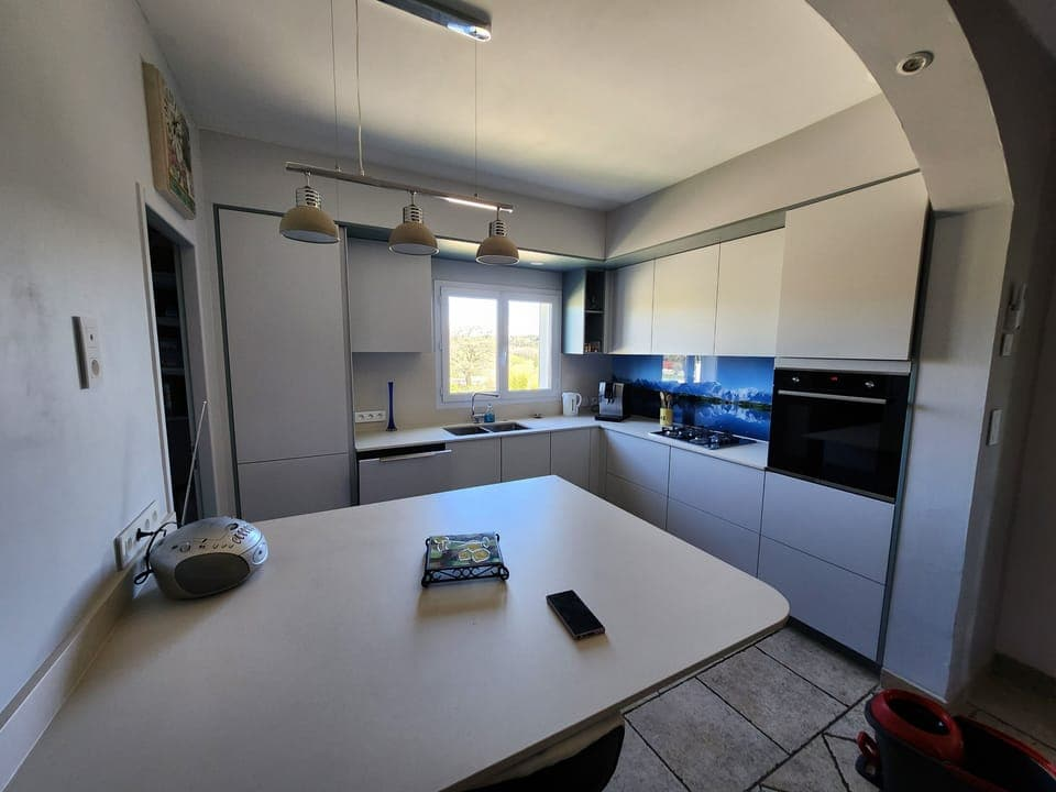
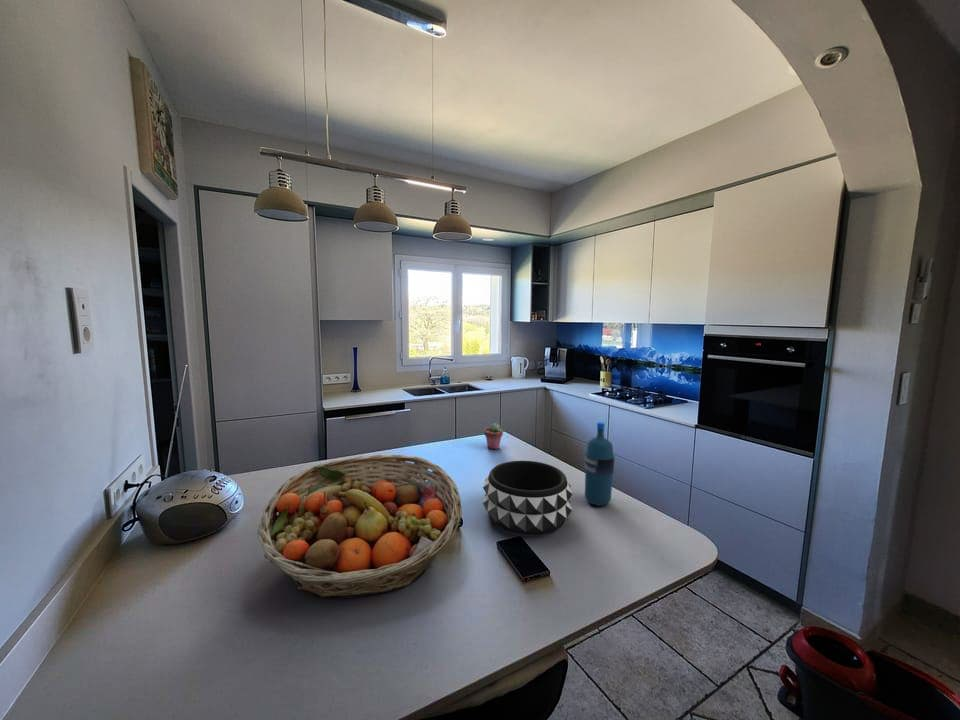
+ potted succulent (493, 435)
+ water bottle (599, 462)
+ fruit basket (366, 518)
+ decorative bowl (526, 494)
